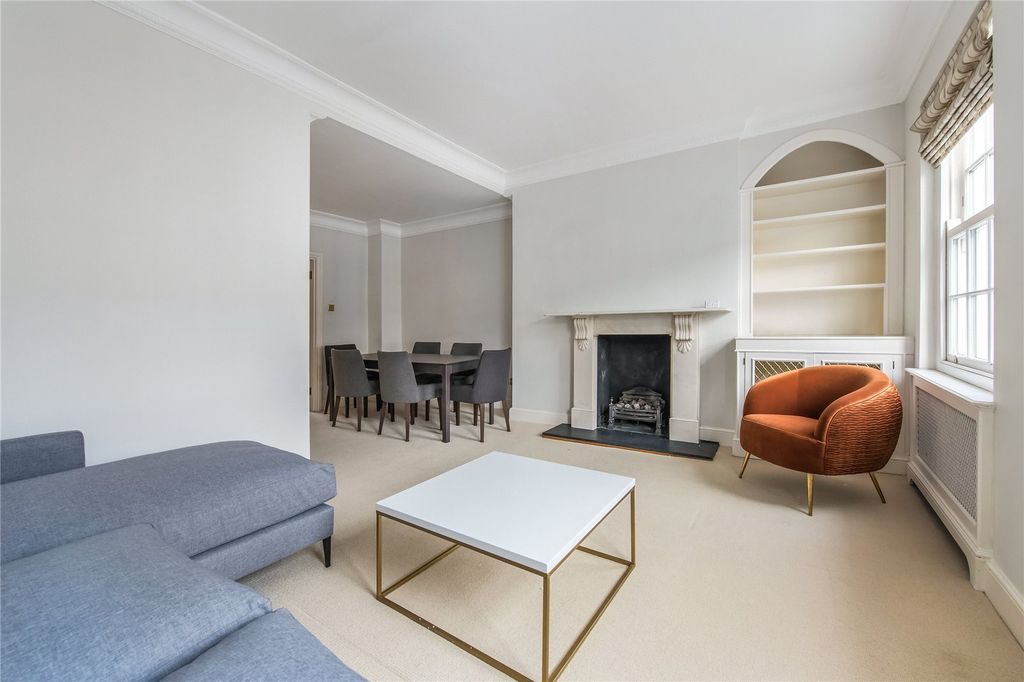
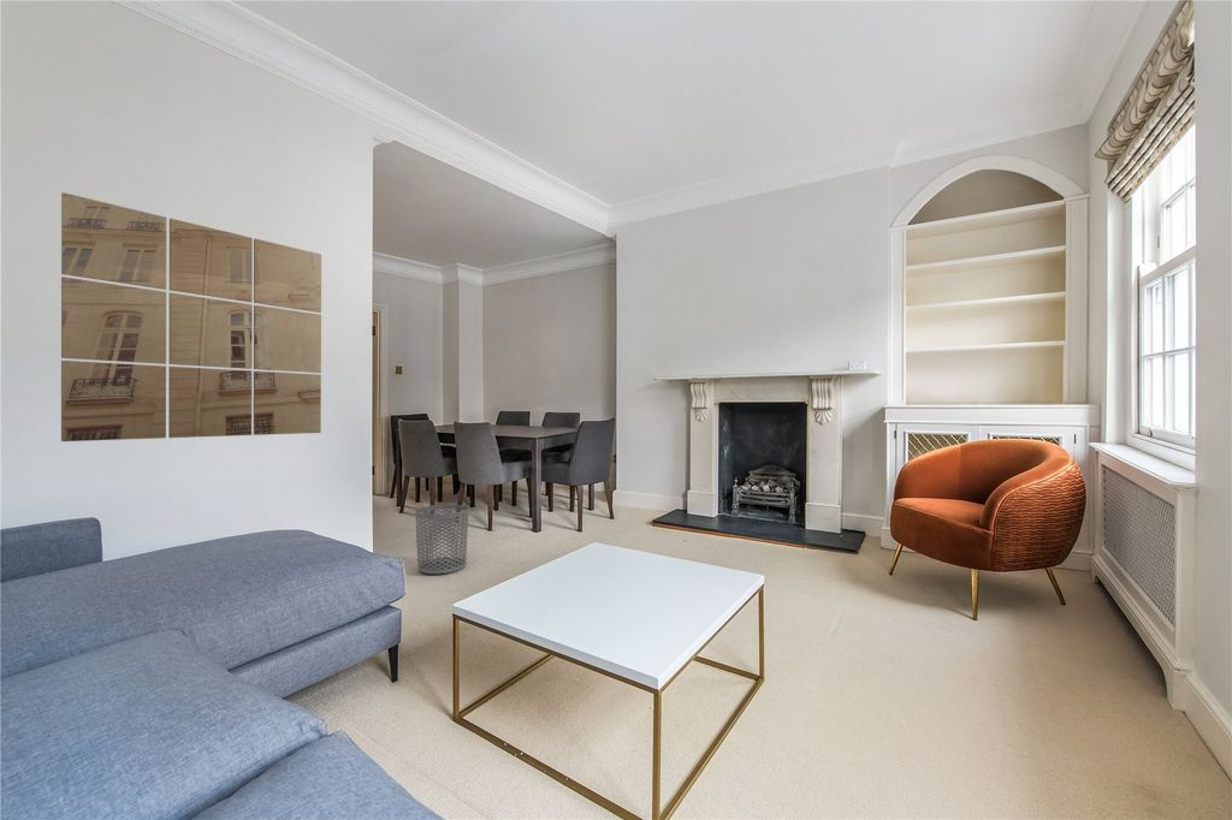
+ wall art (212, 332)
+ waste bin (442, 537)
